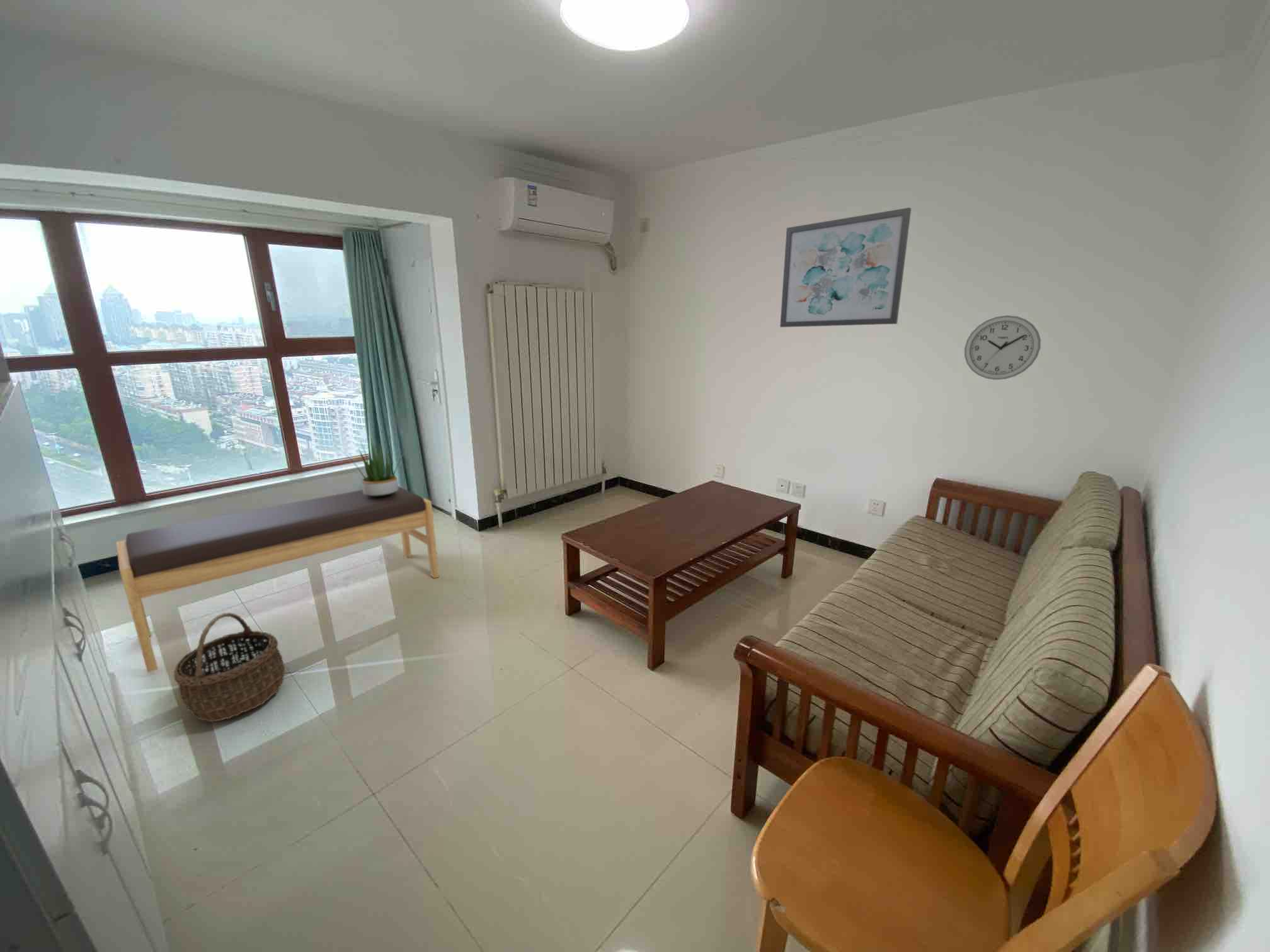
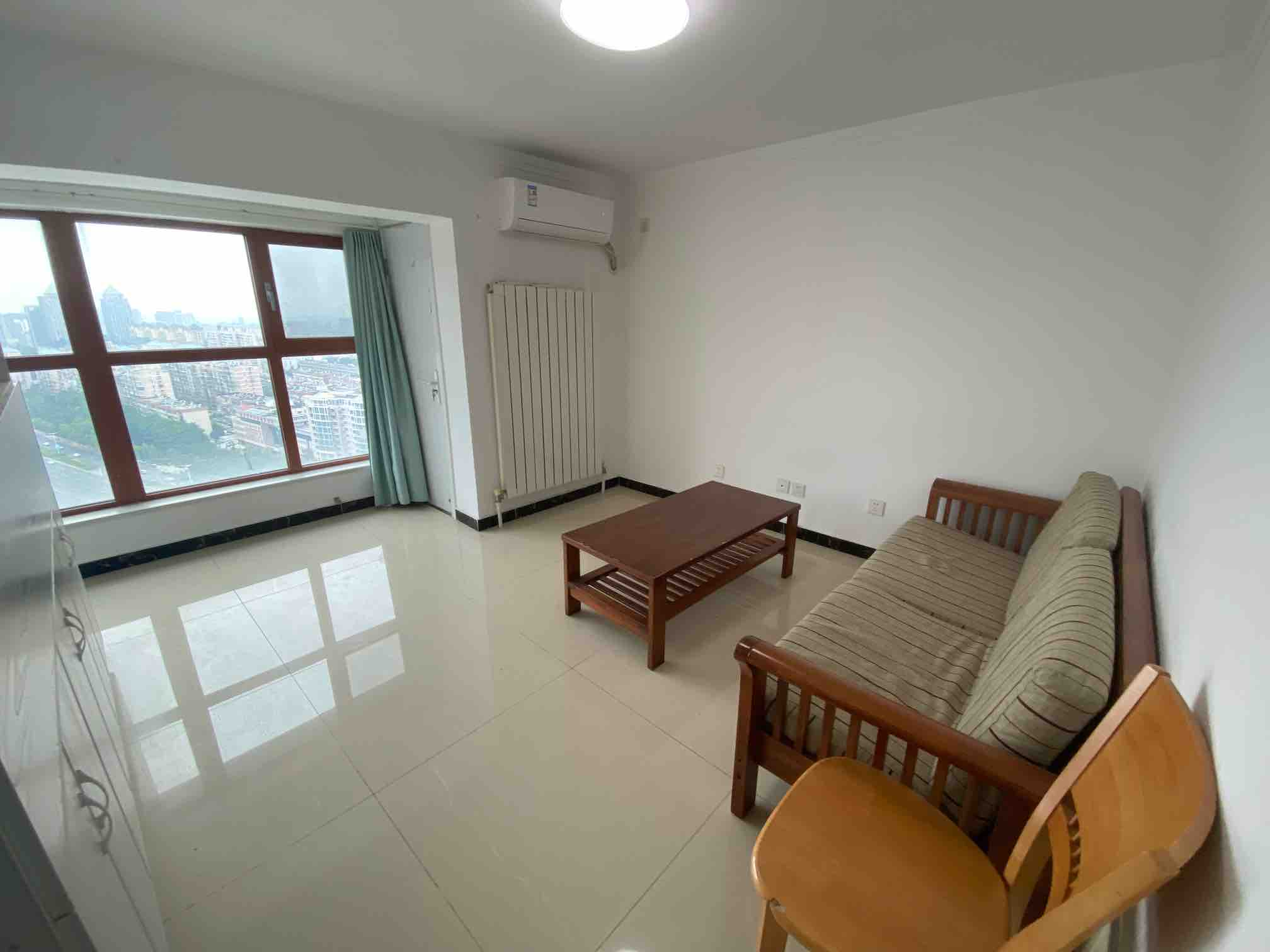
- wicker basket (230, 659)
- wall art (839, 273)
- wall clock (1000, 348)
- potted plant (378, 468)
- bench (299, 558)
